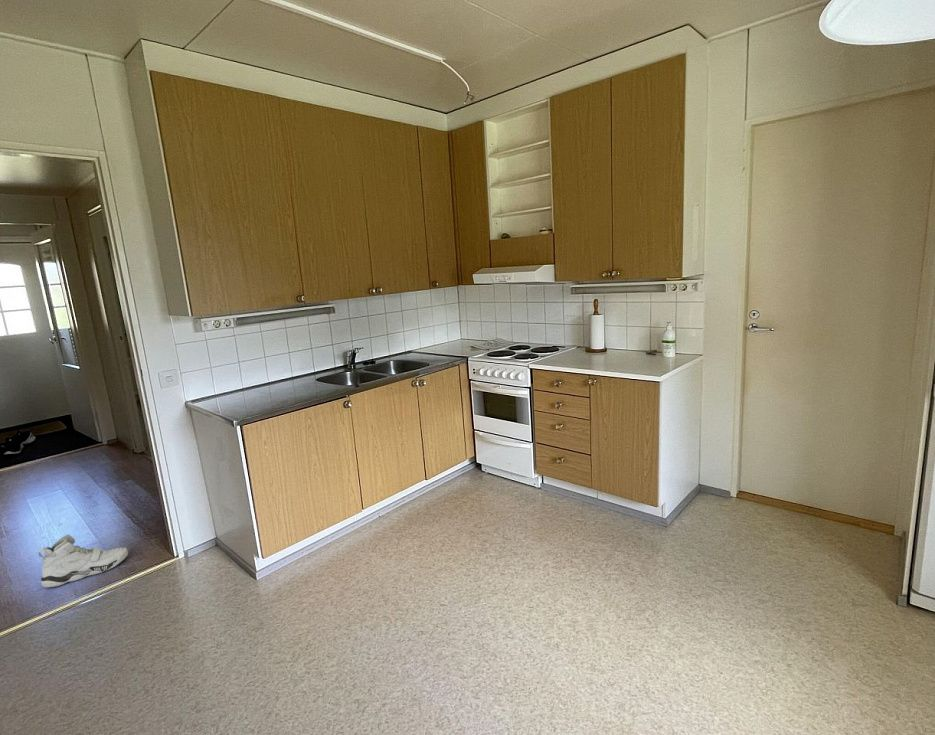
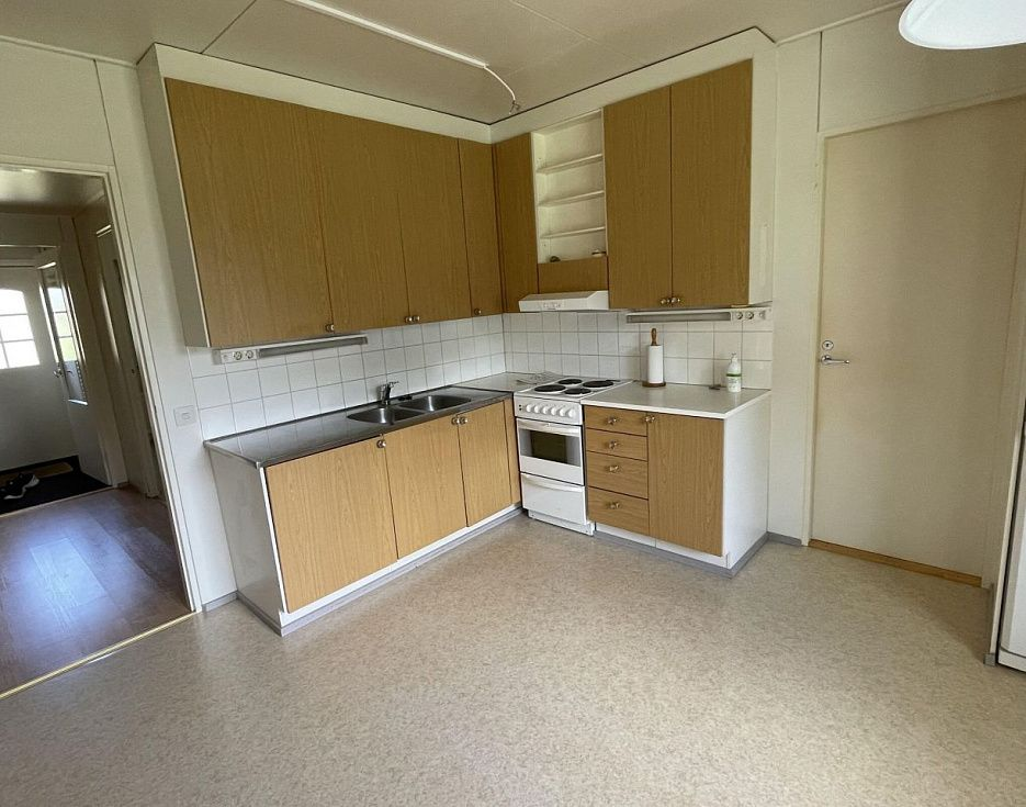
- sneaker (83, 553)
